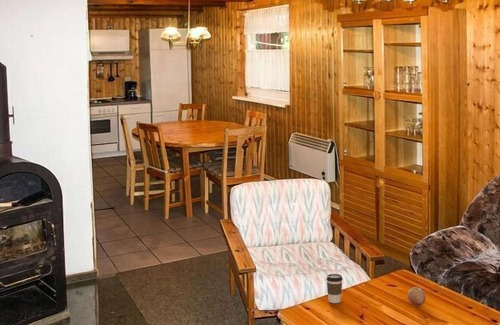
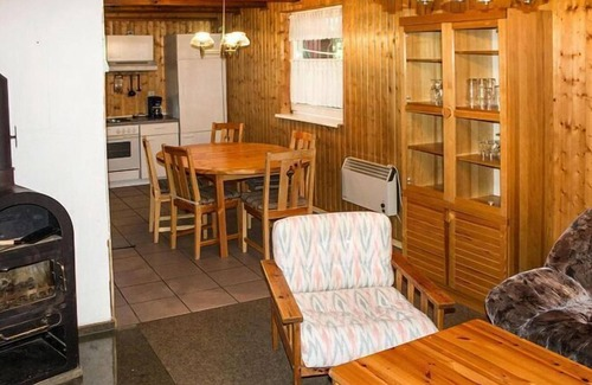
- fruit (416, 296)
- coffee cup (334, 288)
